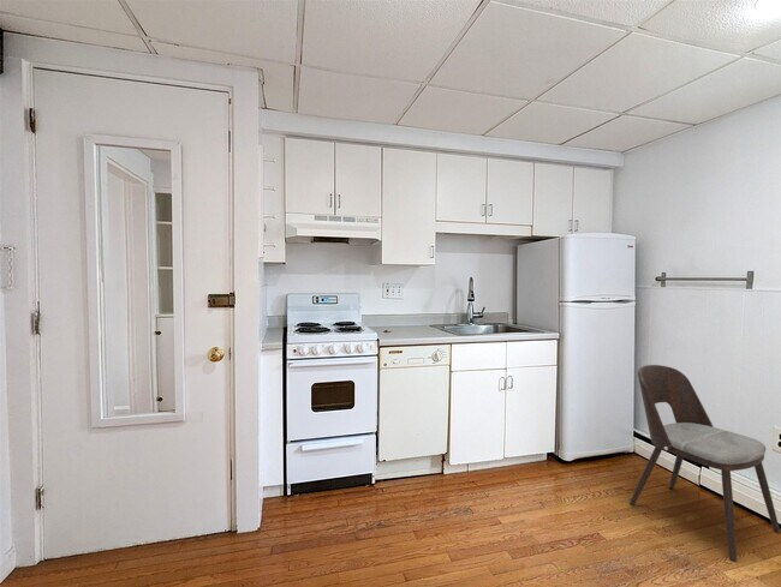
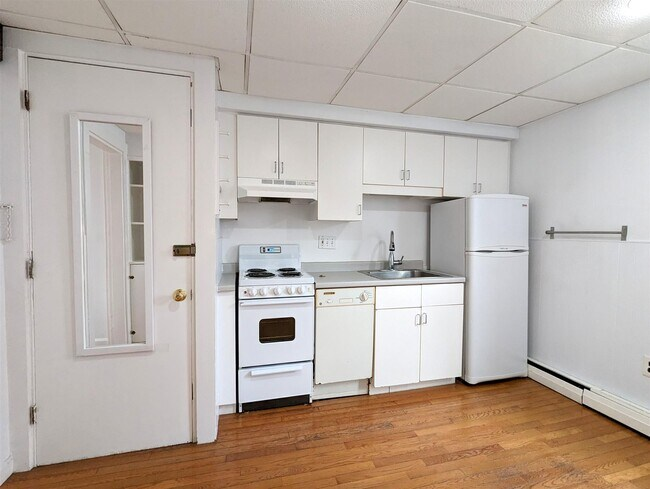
- dining chair (697, 445)
